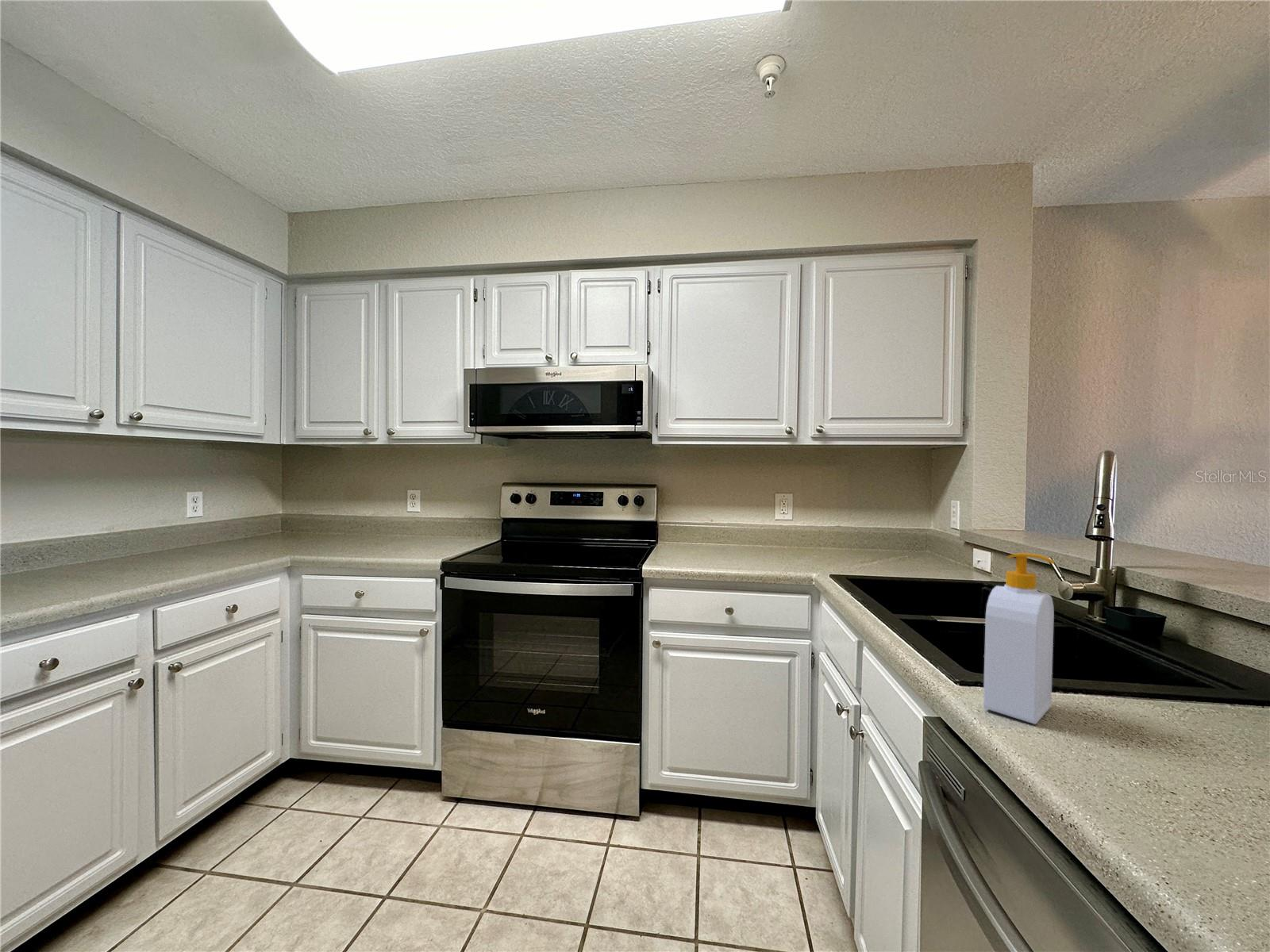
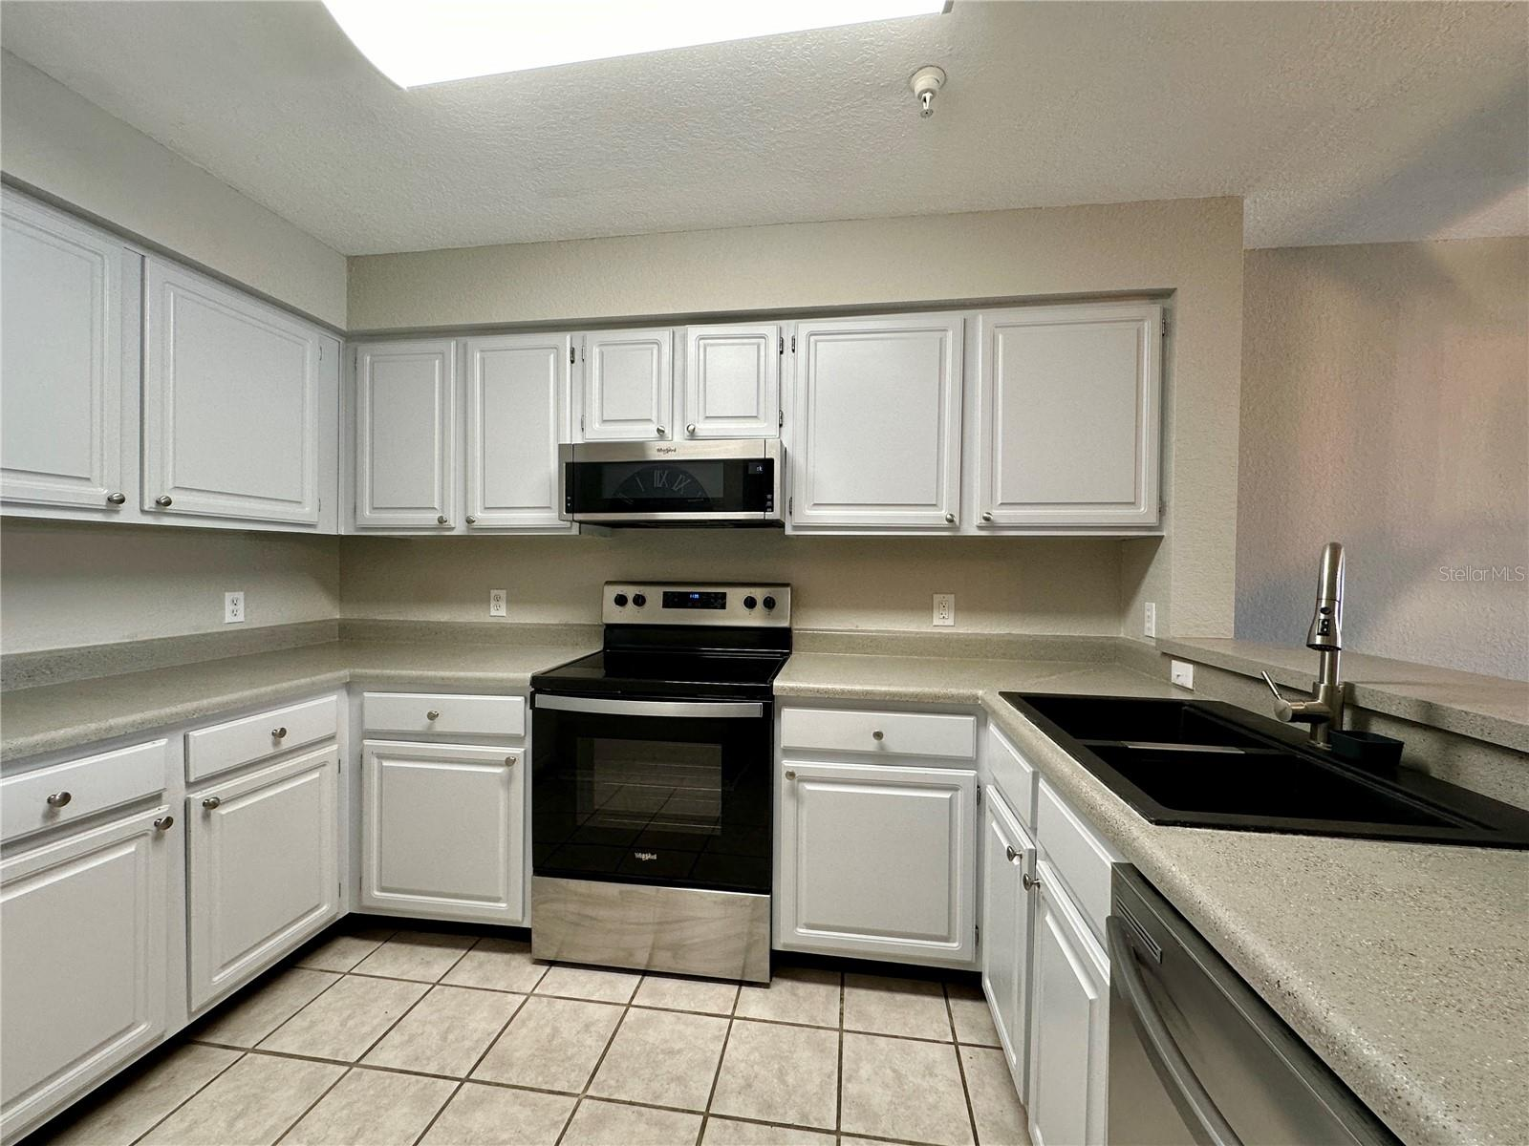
- soap bottle (1022, 631)
